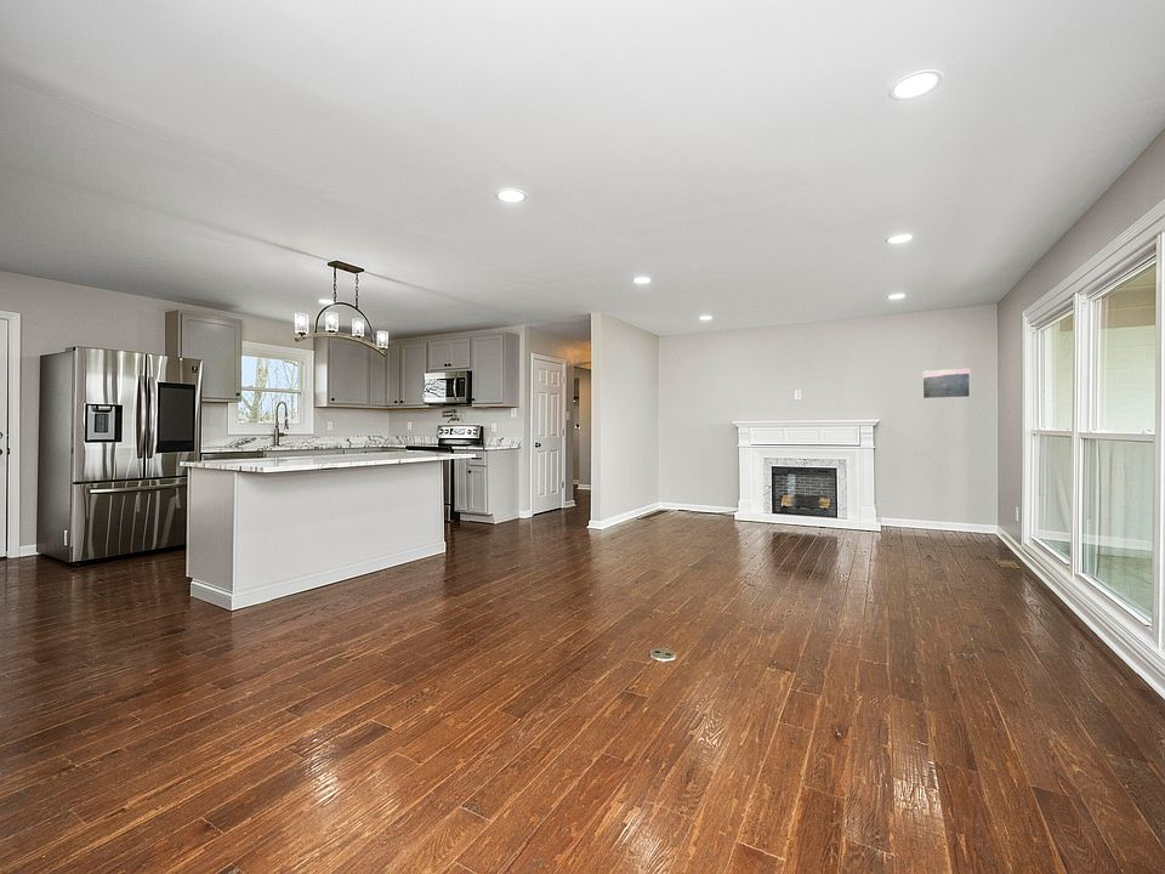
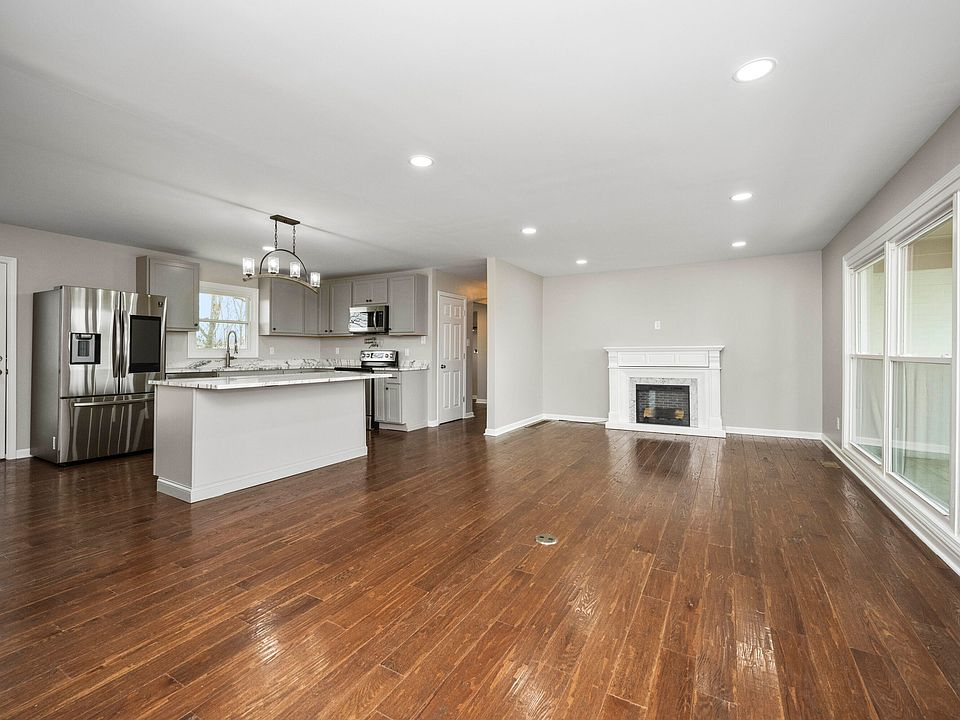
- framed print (945, 384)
